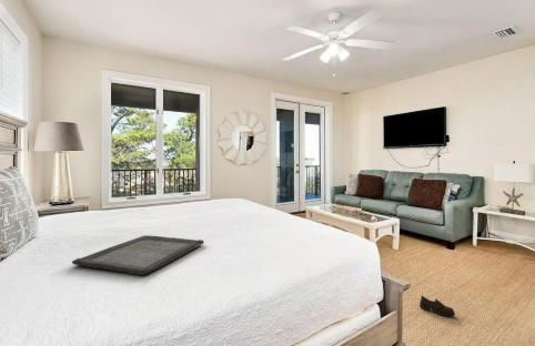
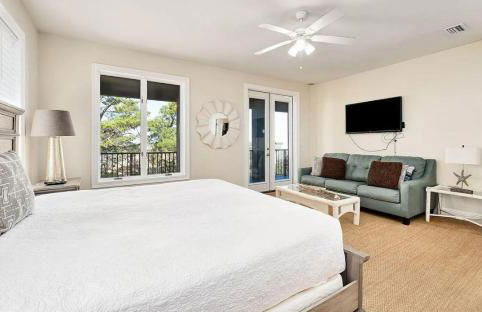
- shoe (436, 305)
- serving tray (144, 251)
